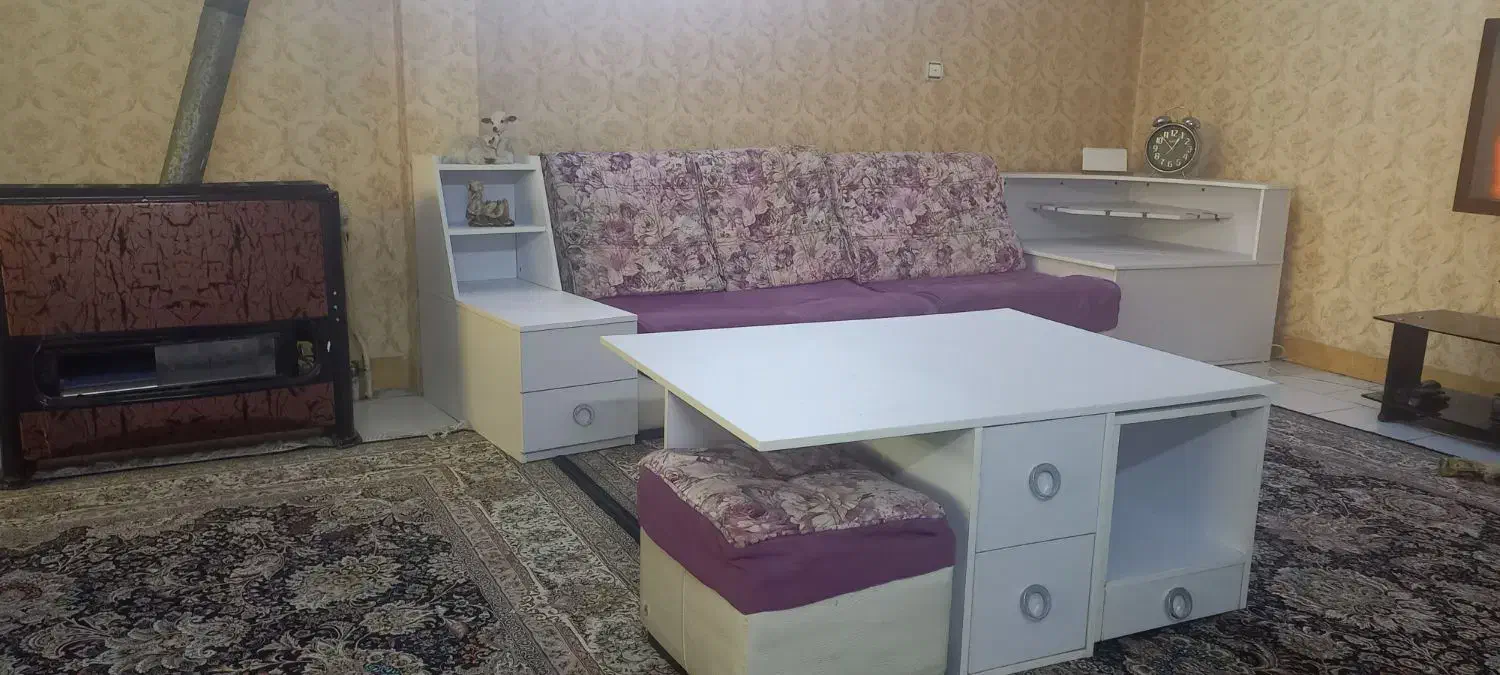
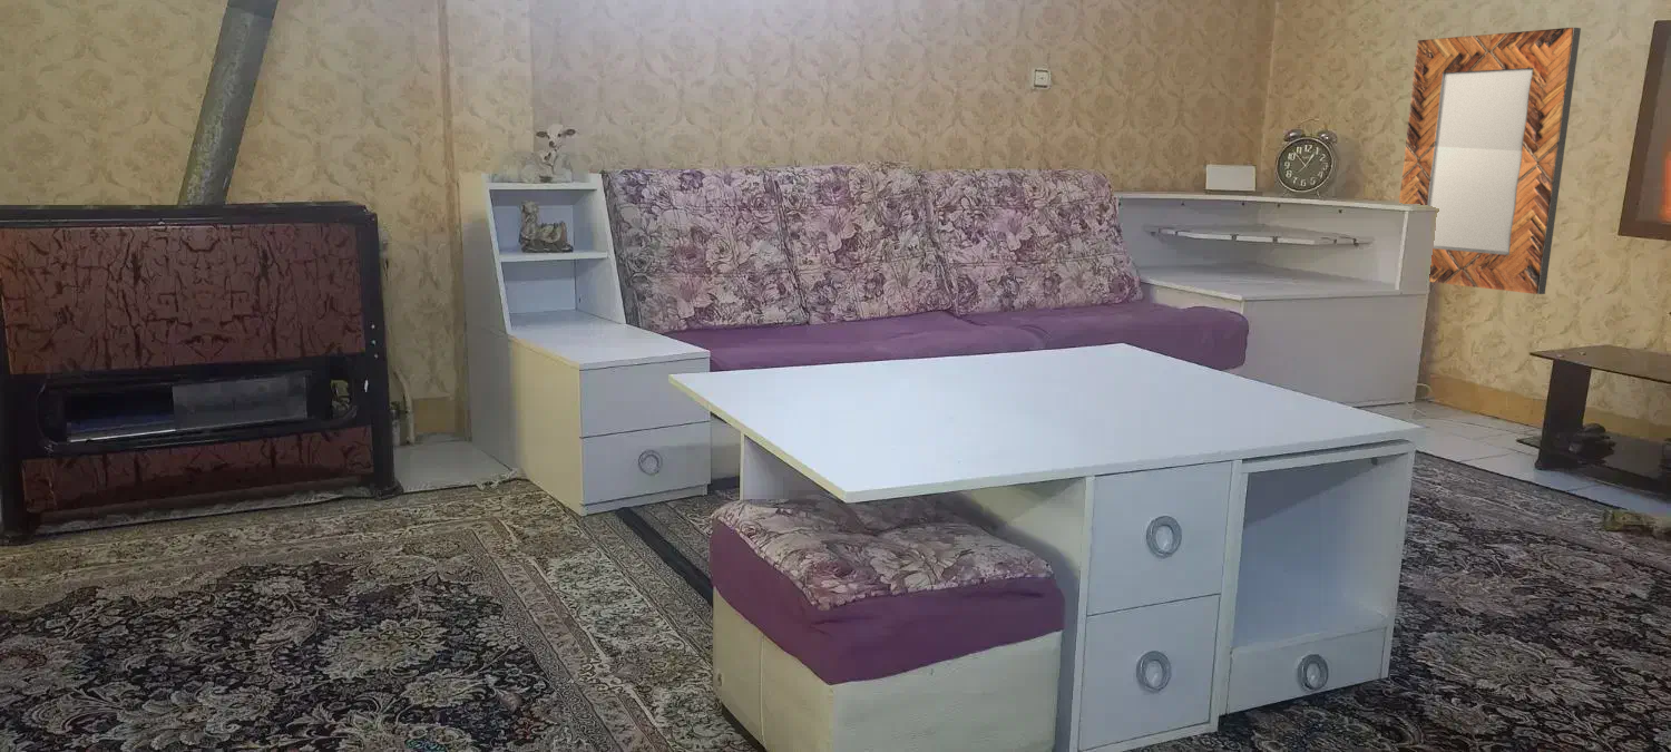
+ home mirror (1478, 162)
